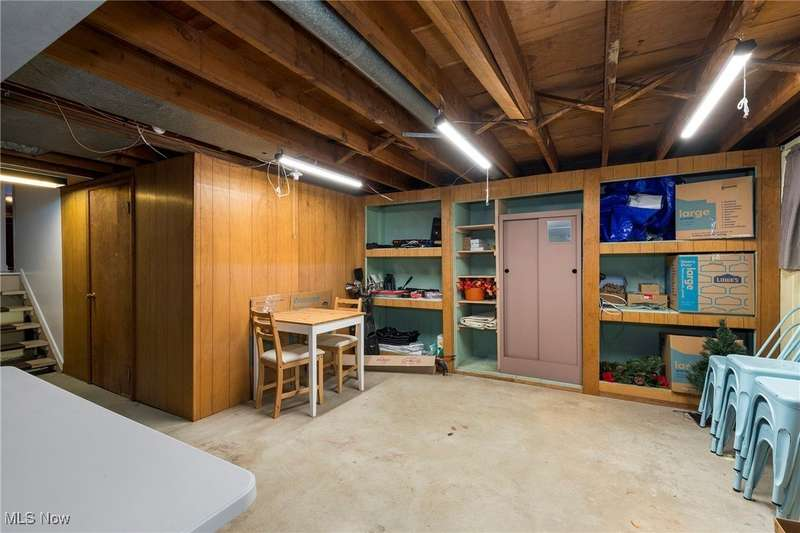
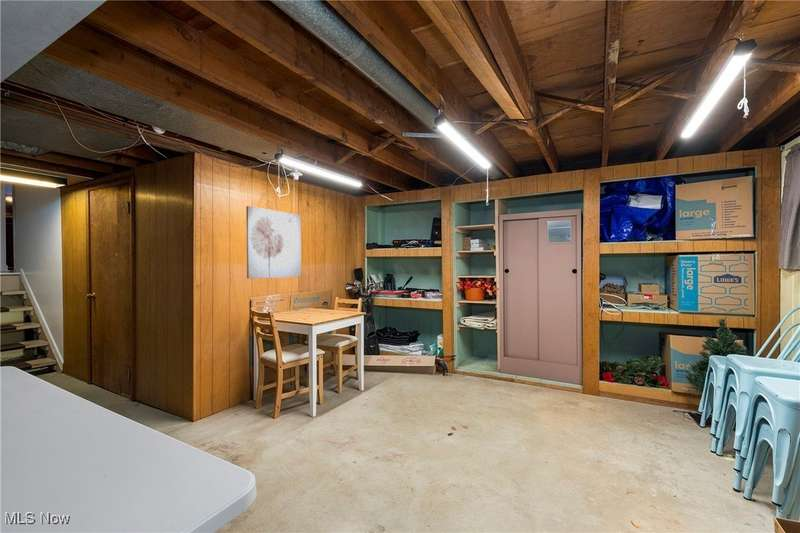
+ wall art (276, 244)
